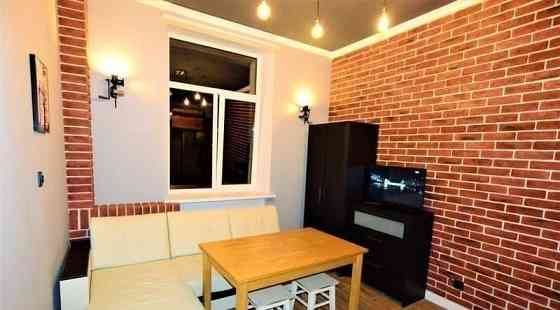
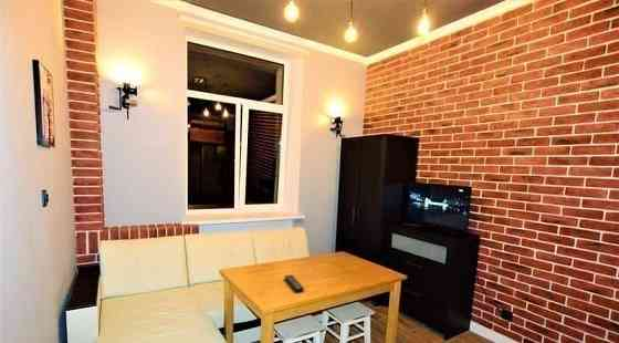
+ remote control (293, 282)
